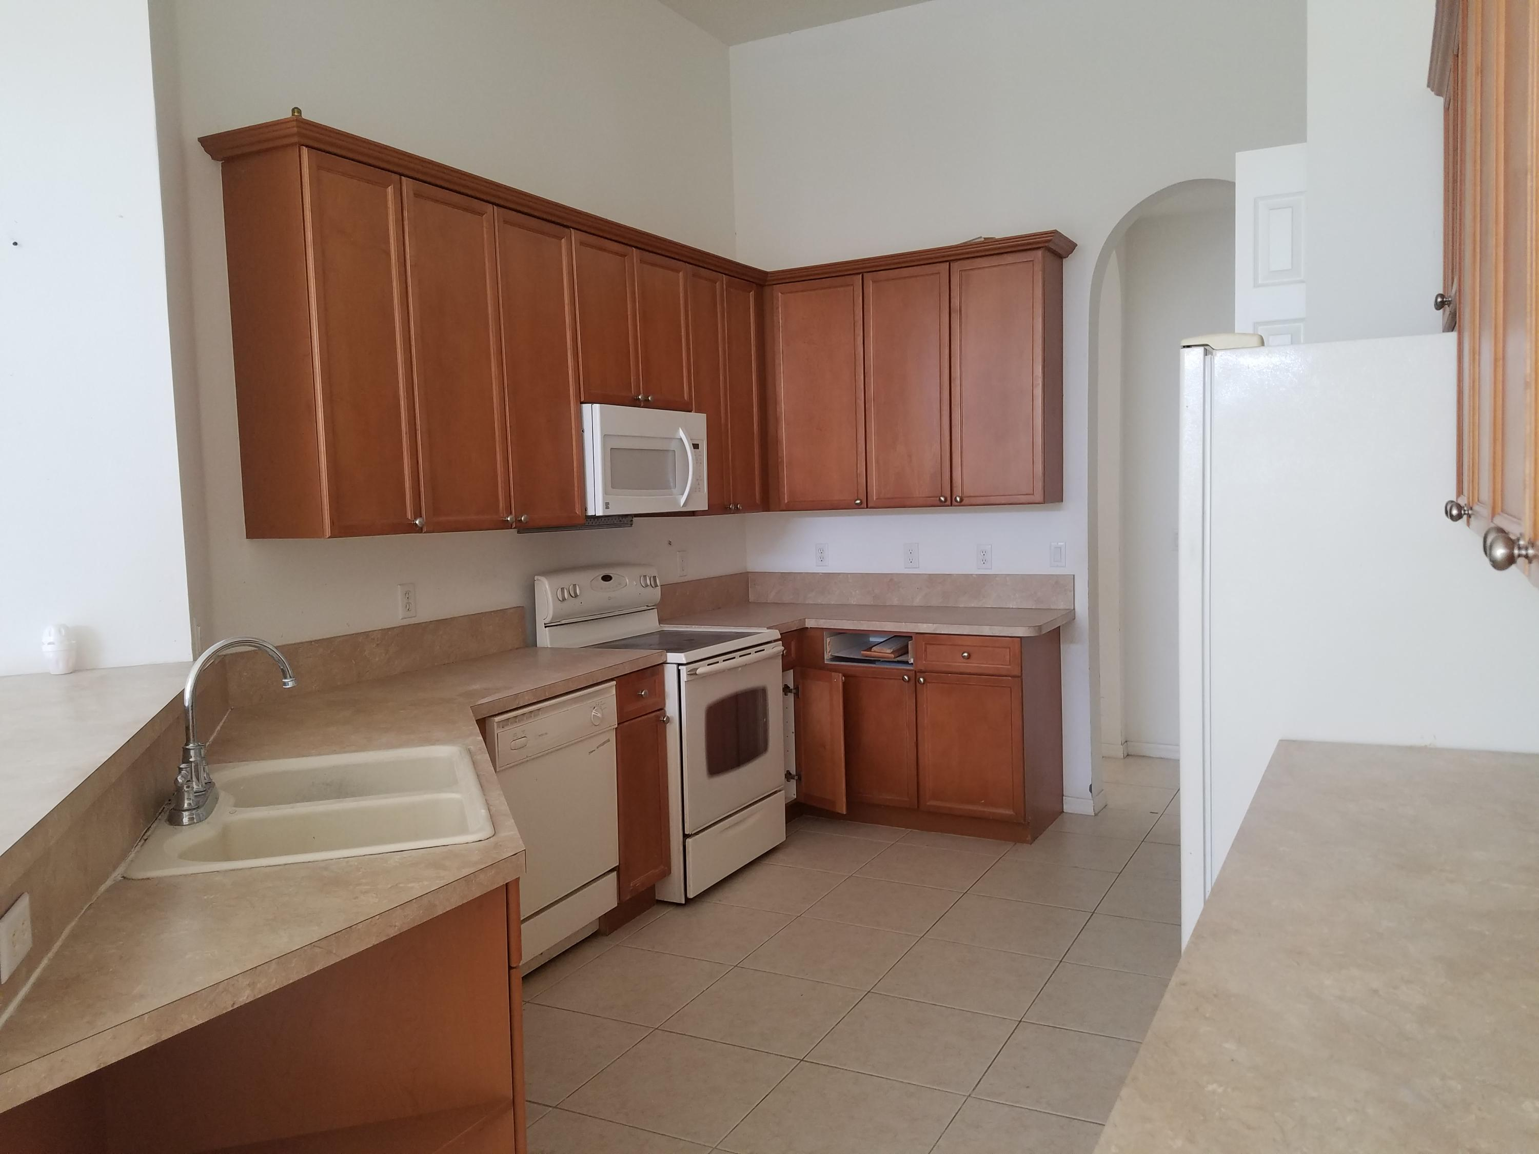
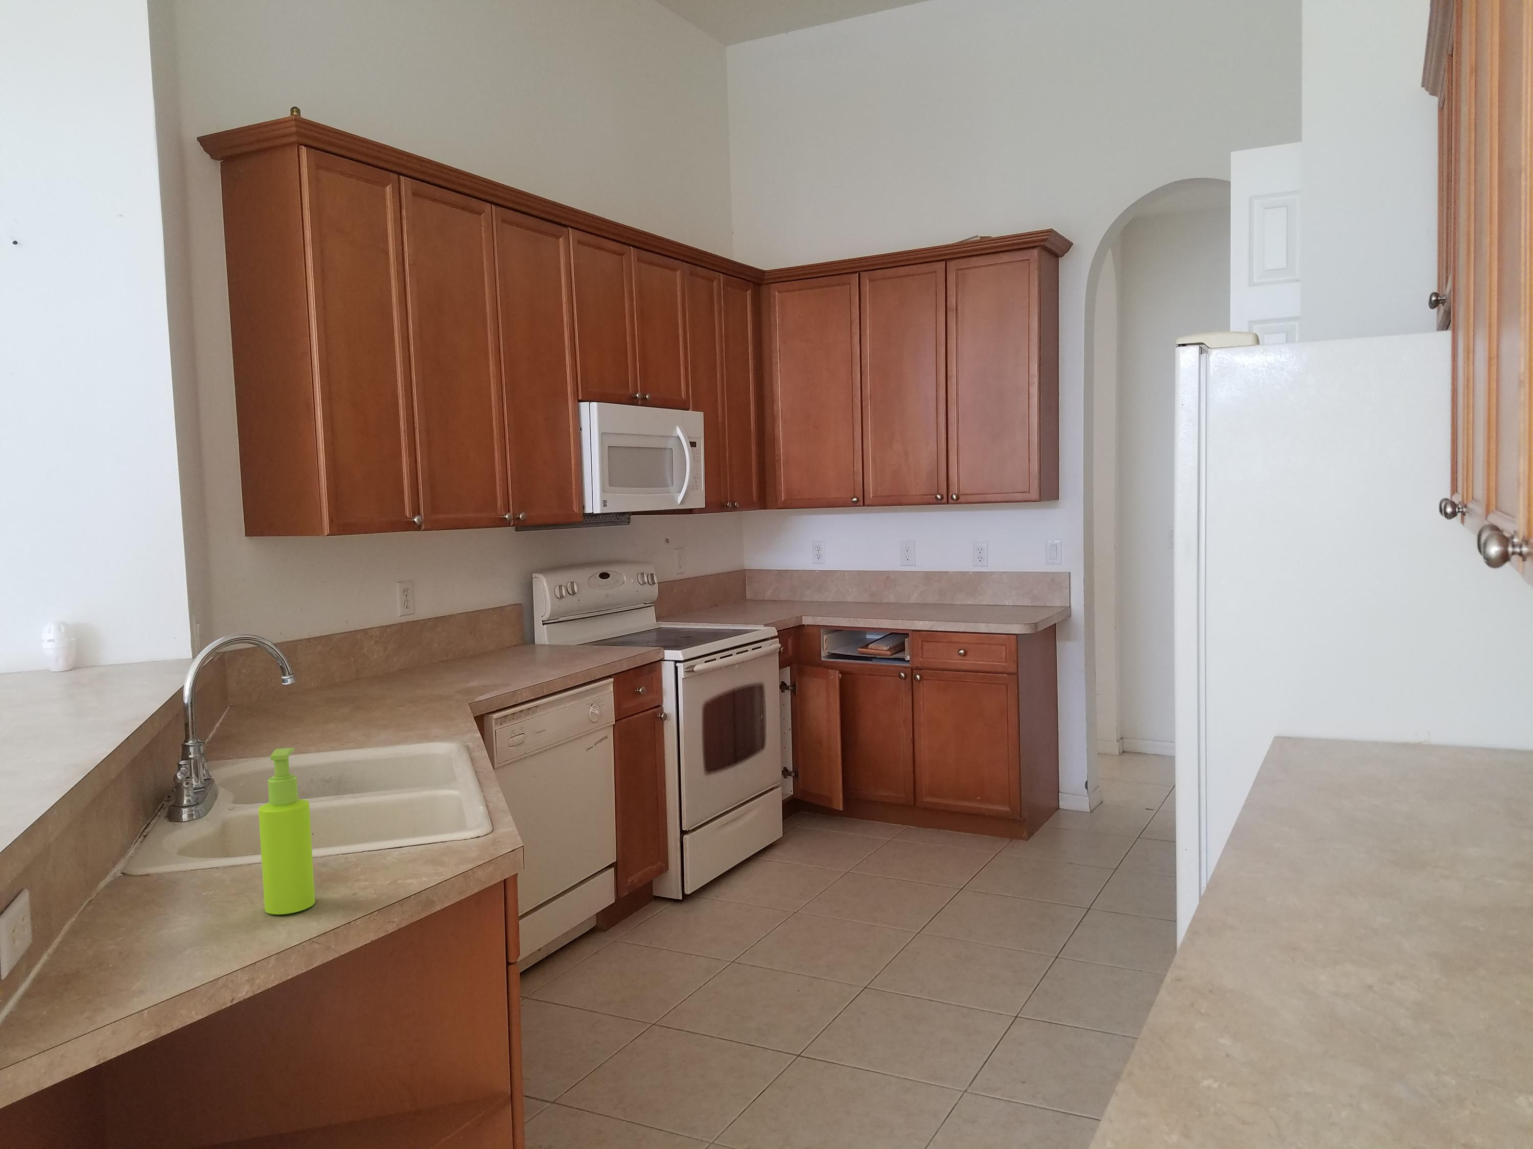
+ soap dispenser (286, 828)
